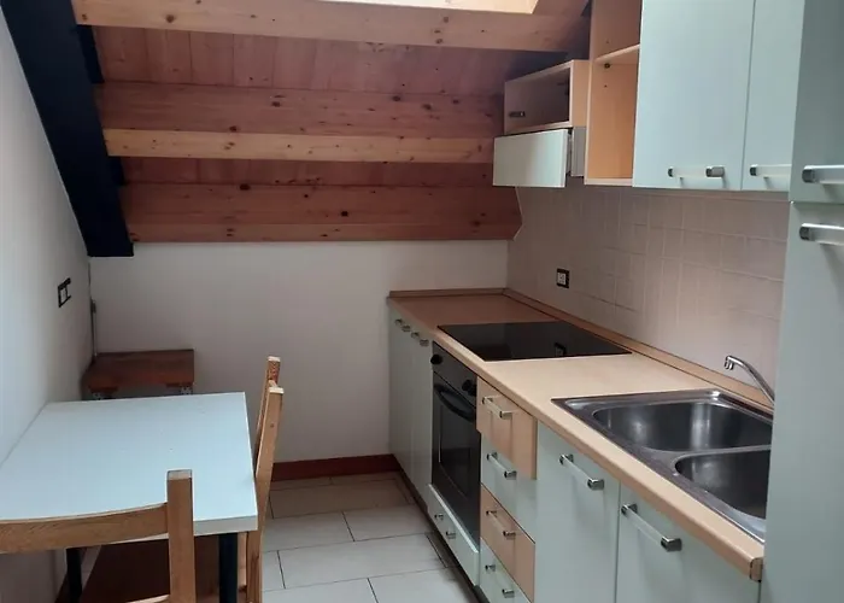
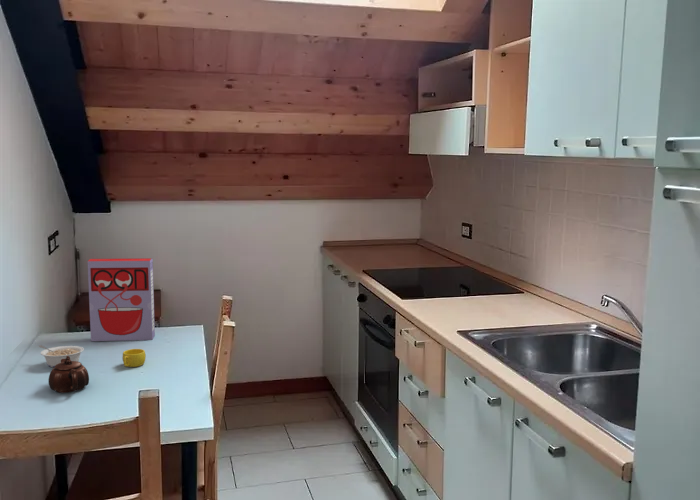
+ teapot (68, 372)
+ cup (132, 359)
+ cereal box (122, 299)
+ legume (61, 356)
